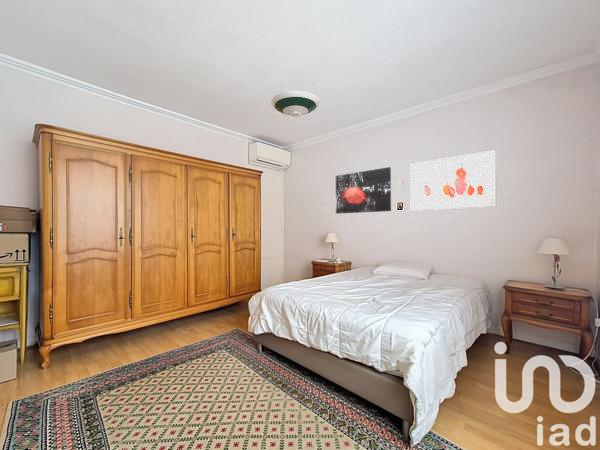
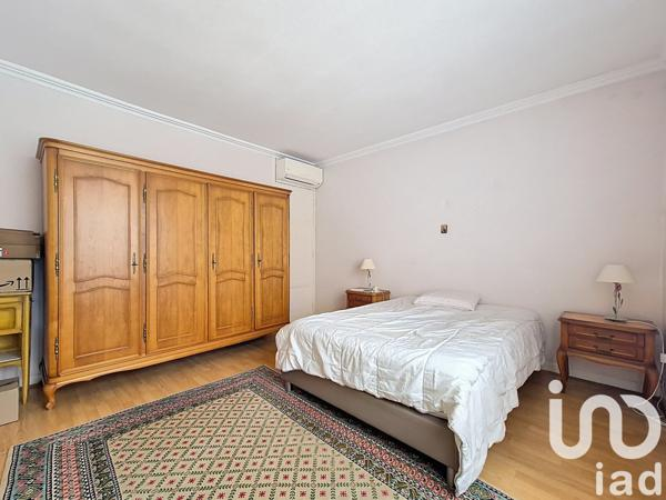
- wall art (449, 183)
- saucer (295, 109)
- wall art (361, 192)
